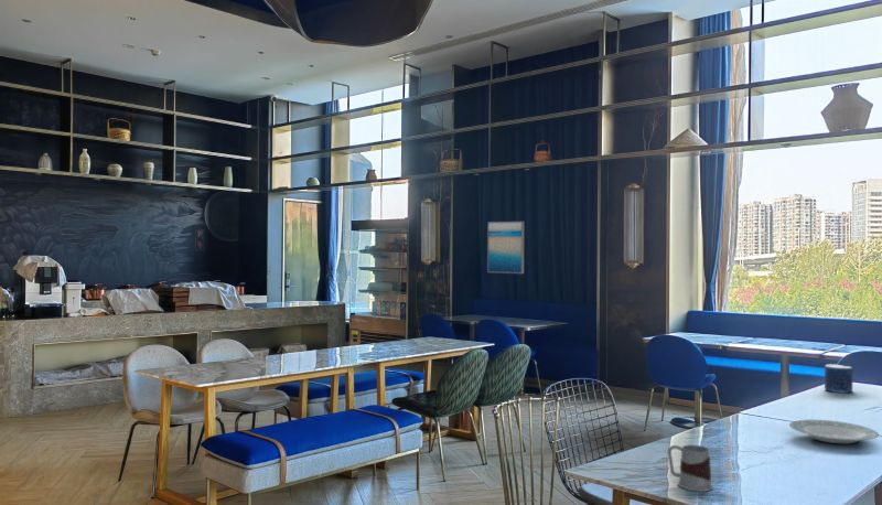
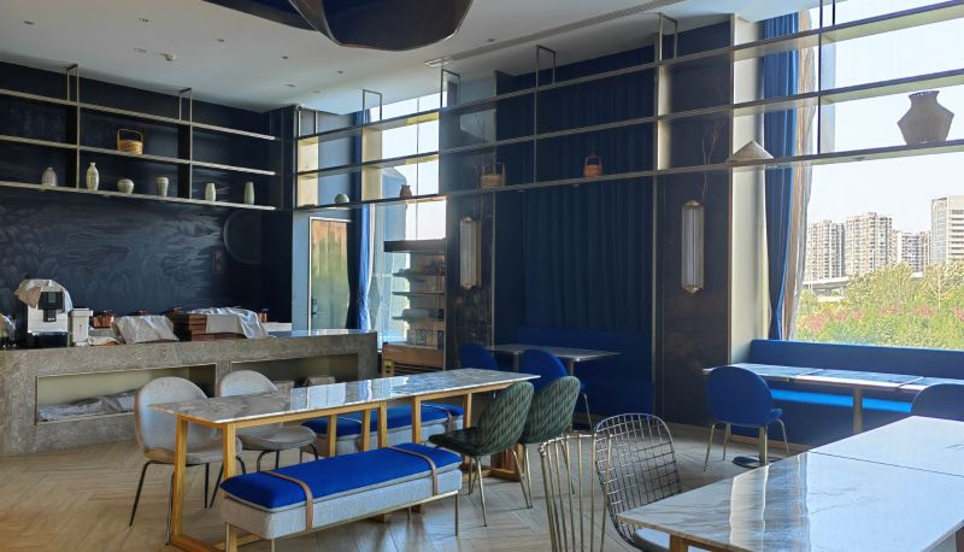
- plate (832, 433)
- mug (689, 465)
- candle (838, 378)
- wall art (505, 247)
